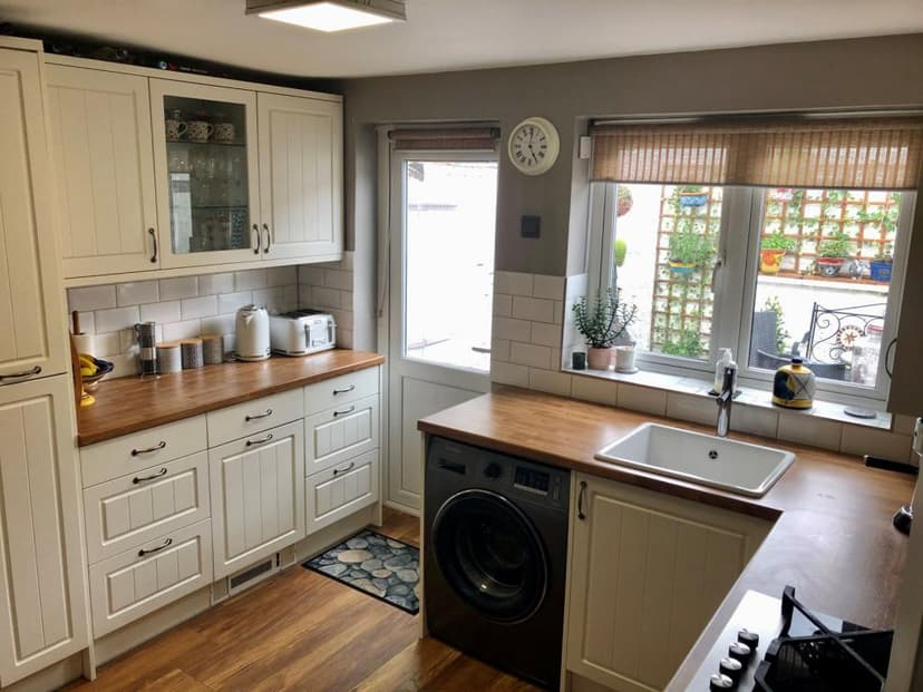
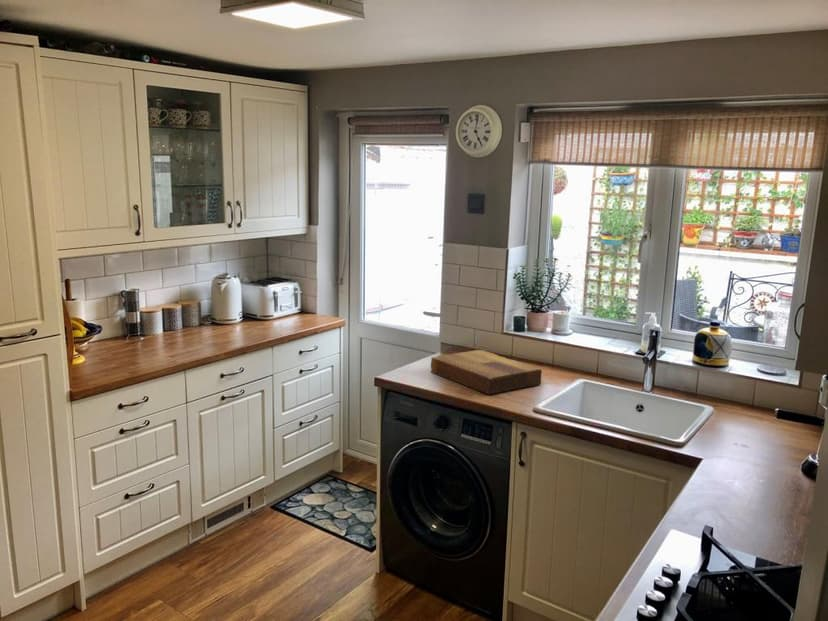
+ cutting board (484, 369)
